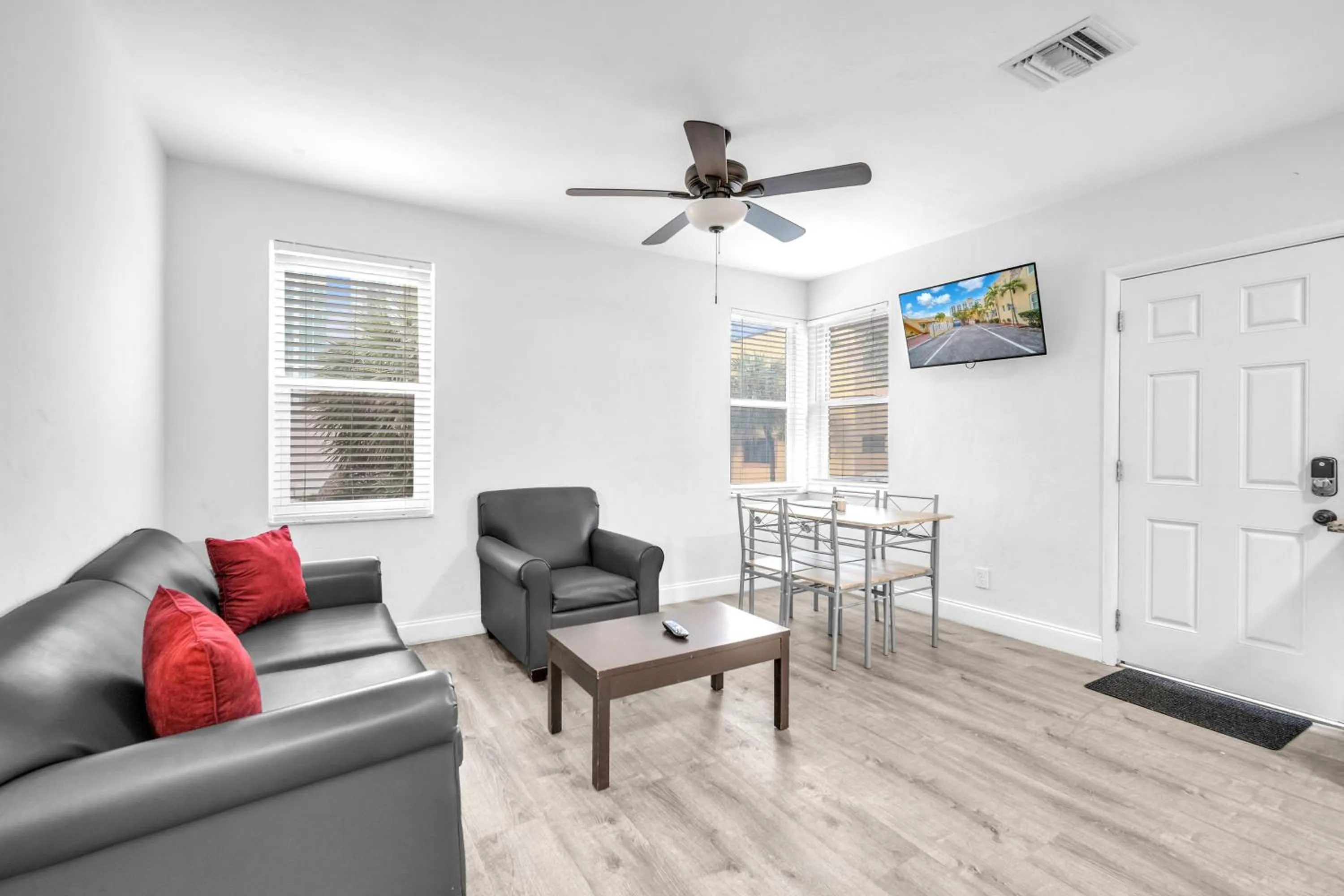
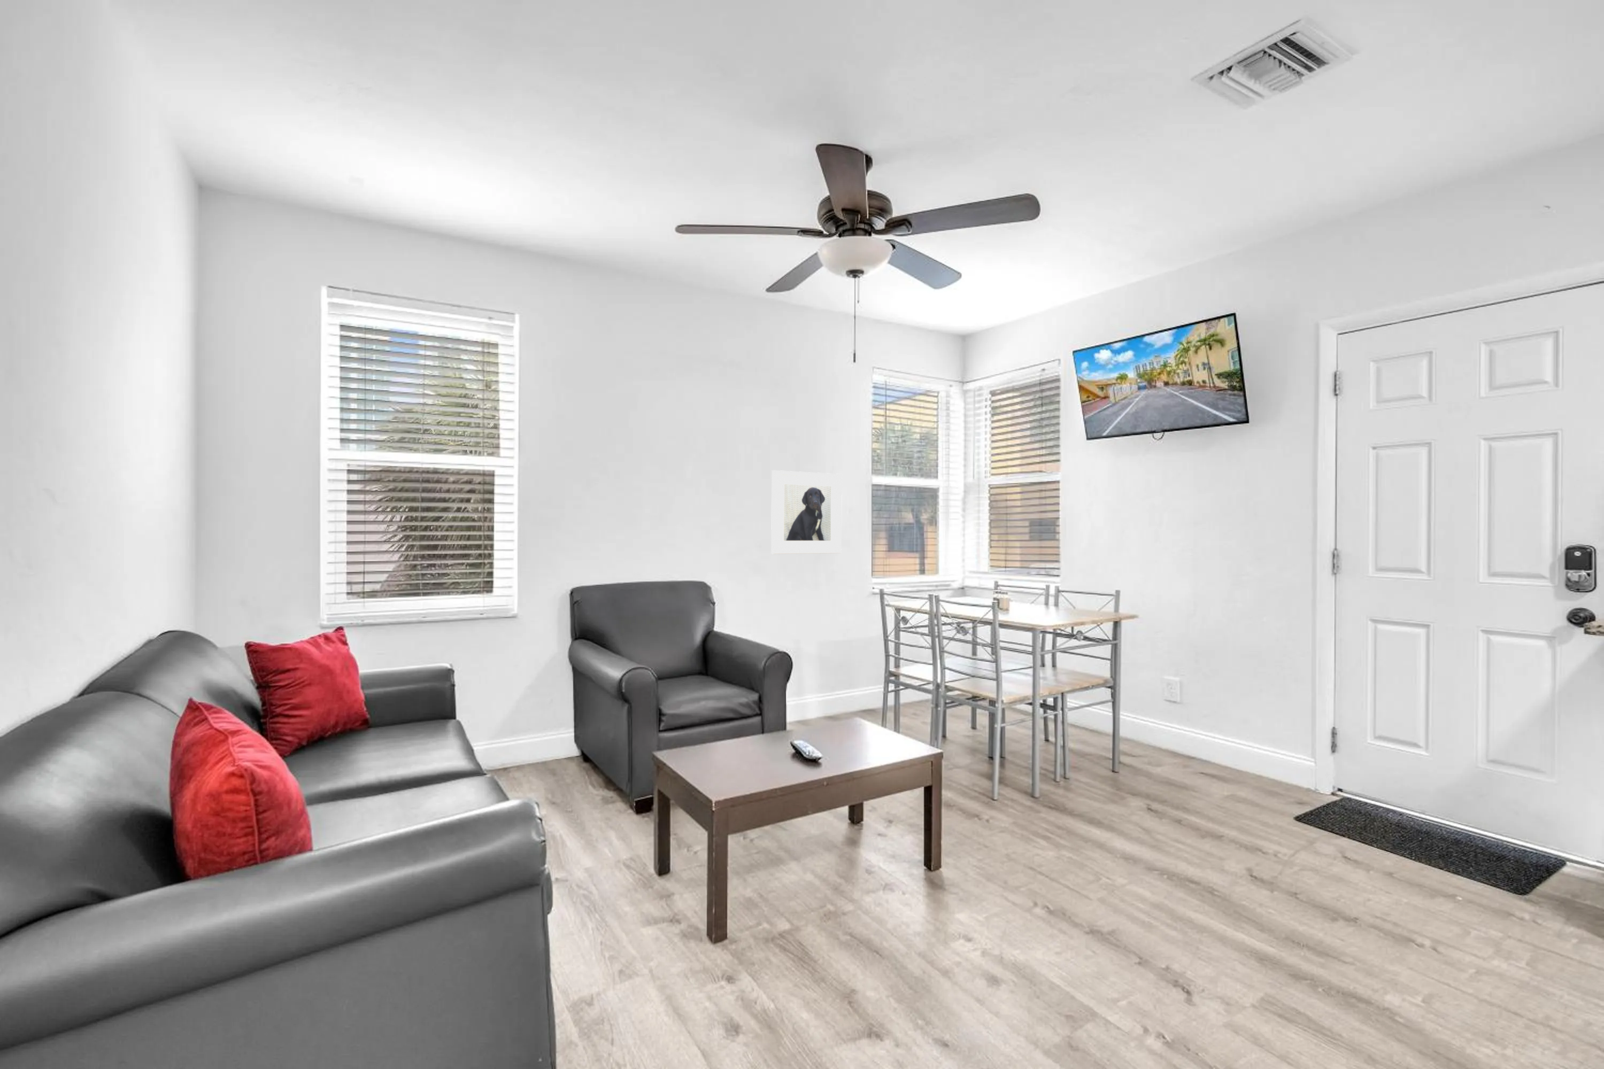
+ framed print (807, 513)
